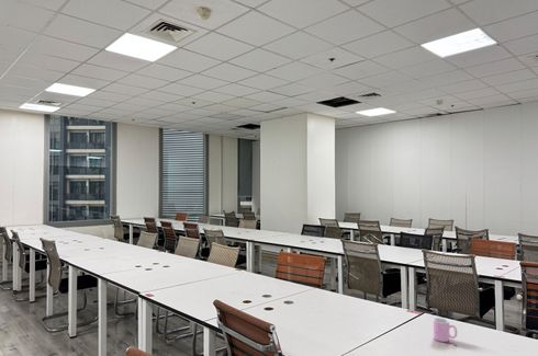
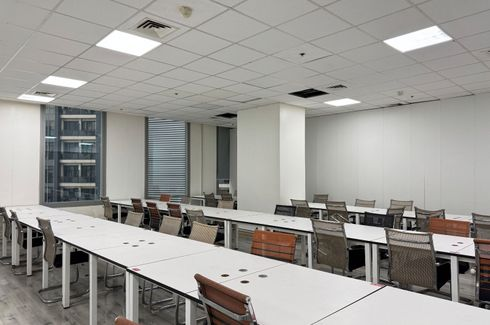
- cup (445, 330)
